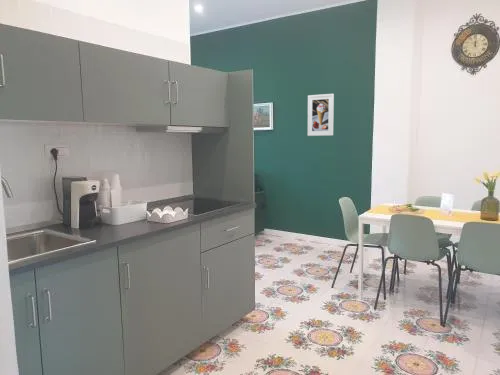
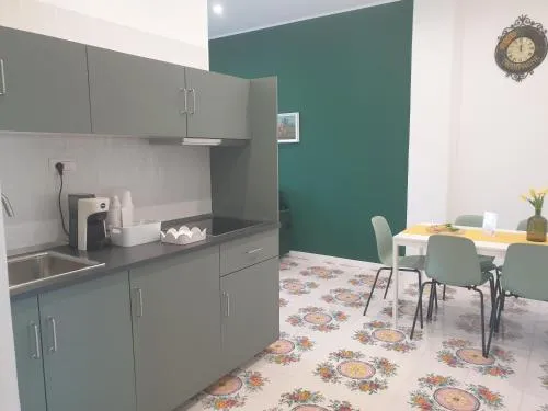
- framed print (320, 115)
